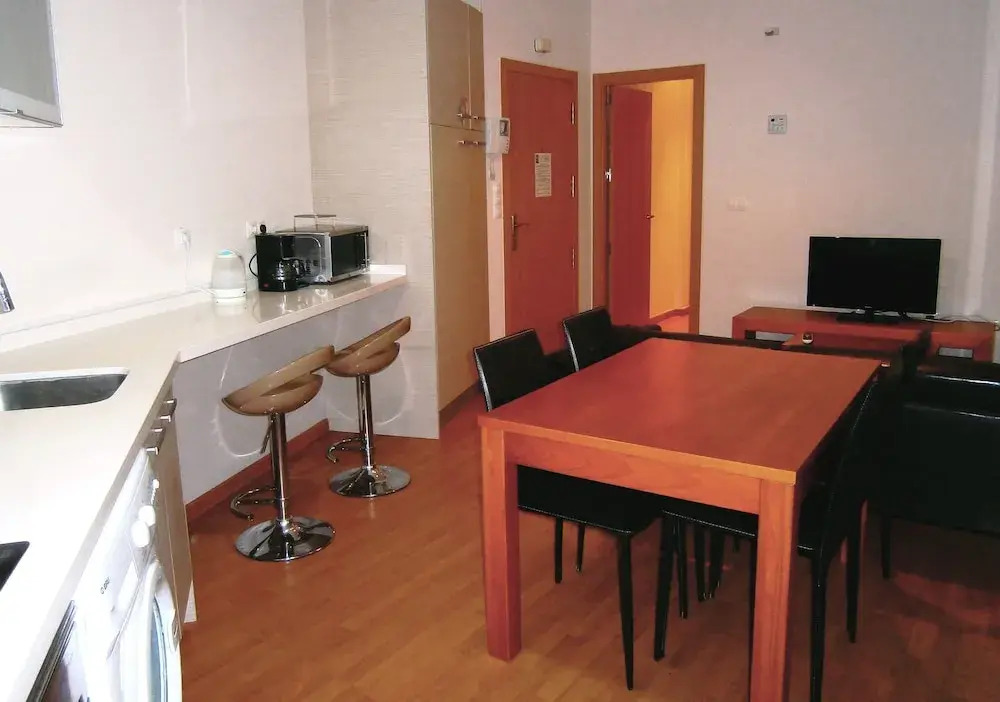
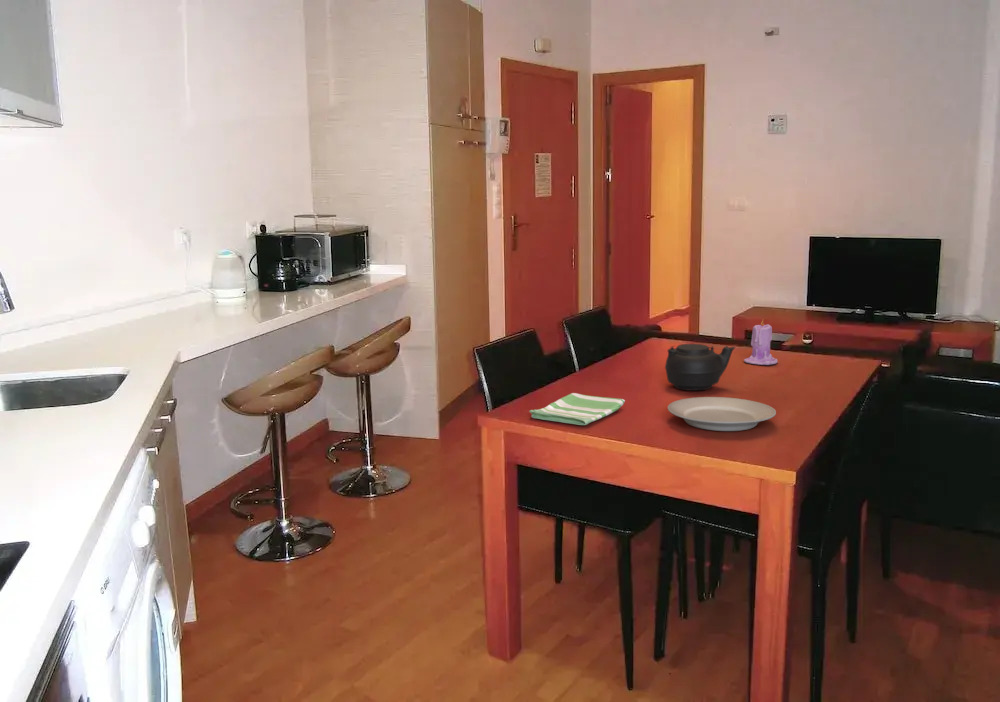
+ candle (762, 340)
+ dish towel (578, 408)
+ teapot (699, 366)
+ plate (720, 415)
